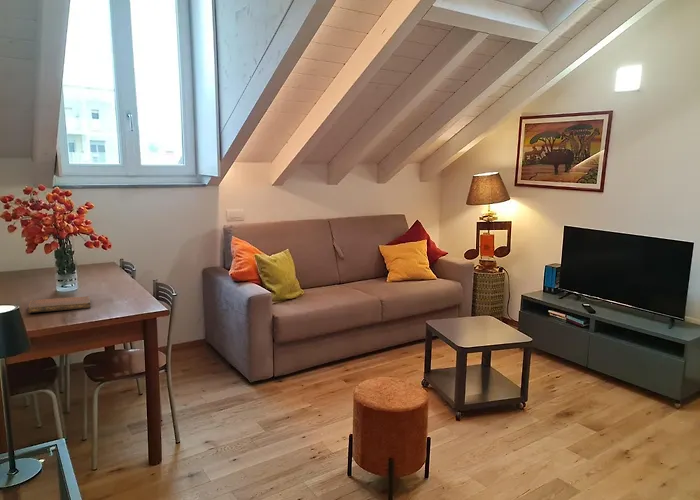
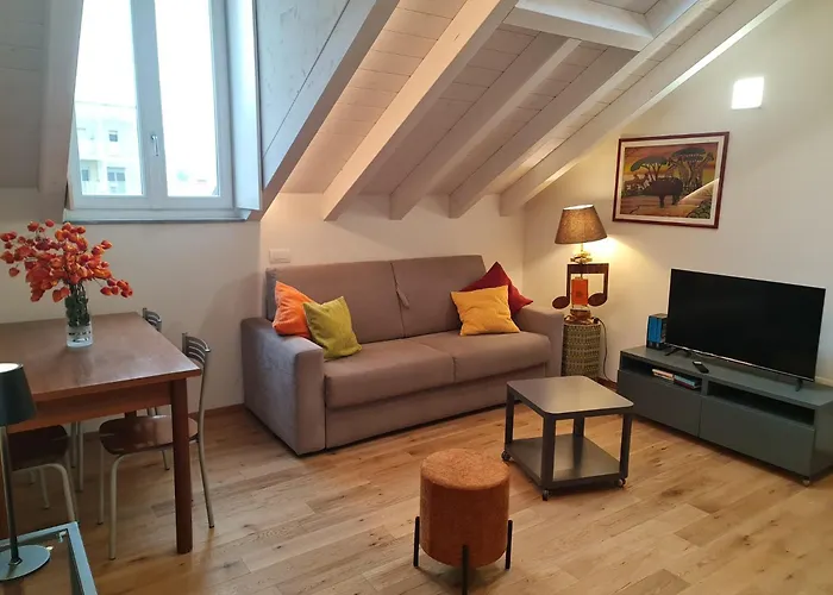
- notebook (60, 304)
